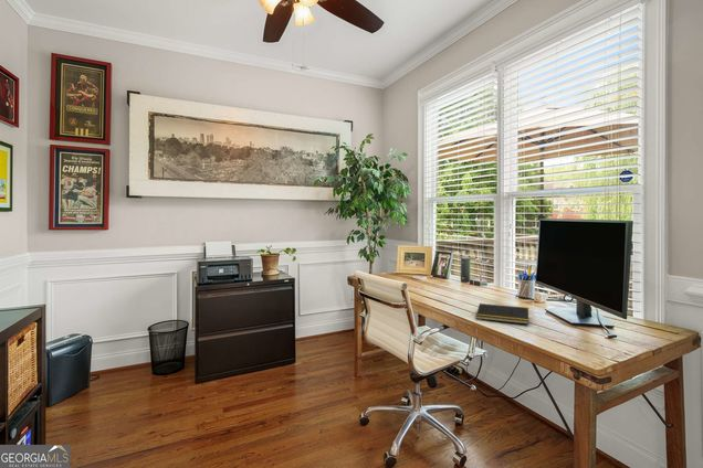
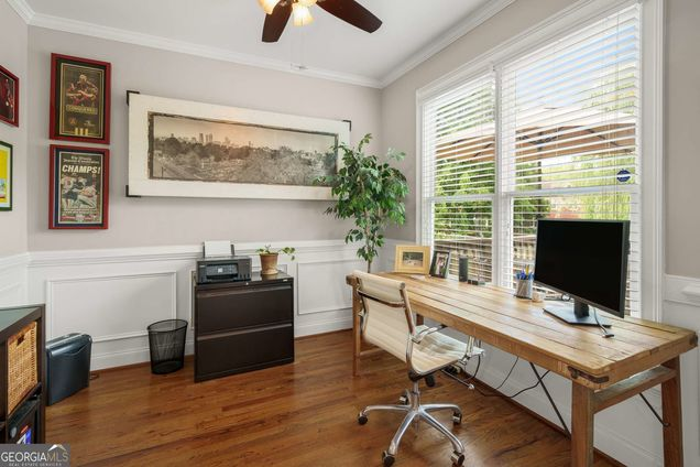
- notepad (502, 312)
